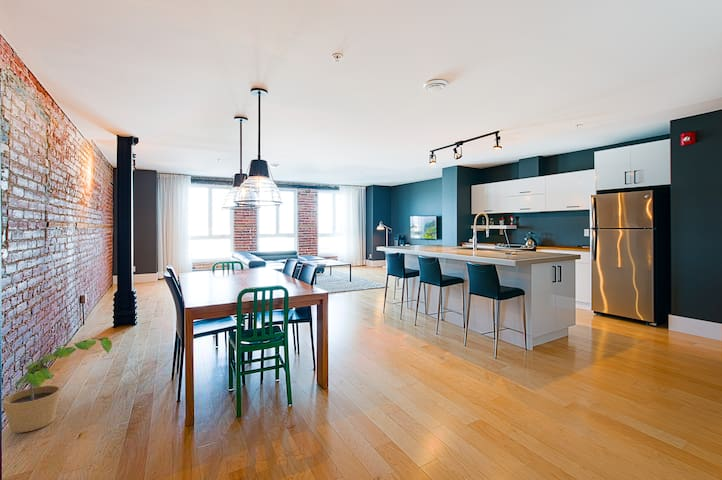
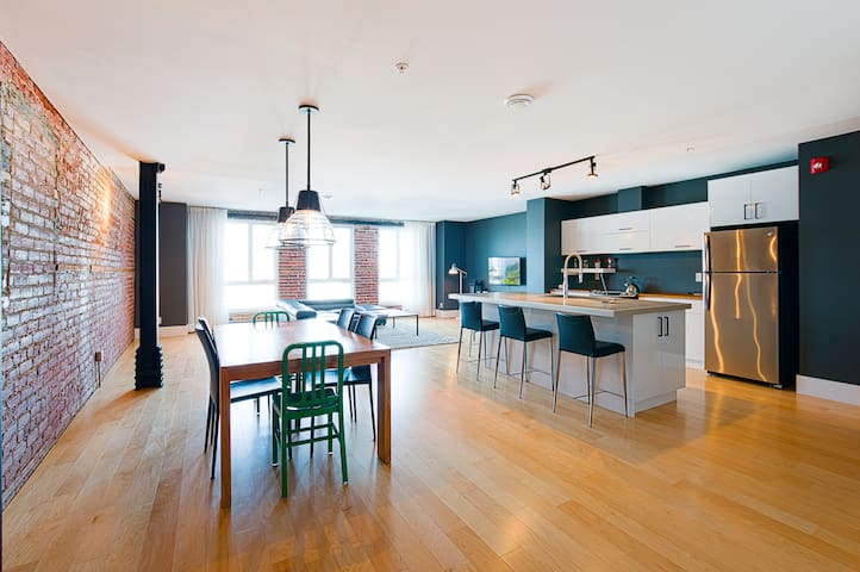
- potted plant (58, 386)
